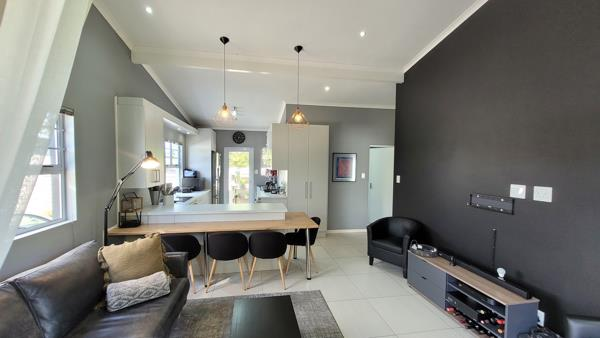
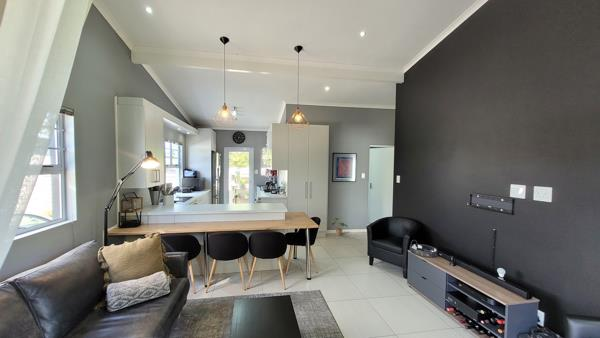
+ potted plant (339, 226)
